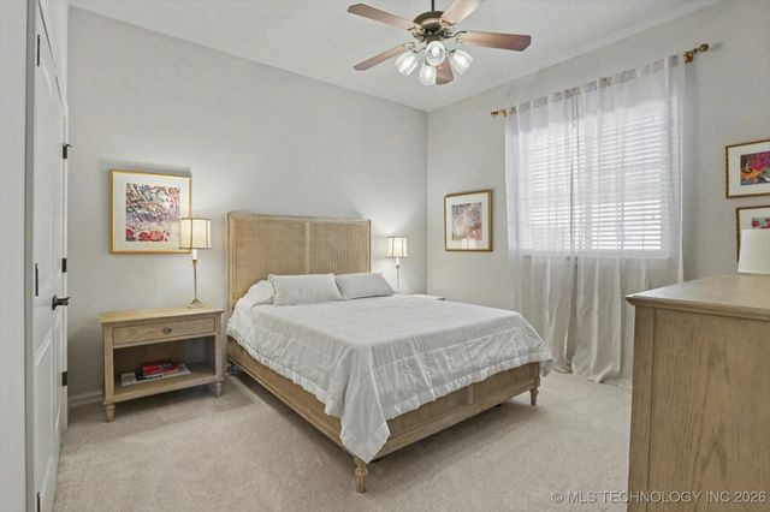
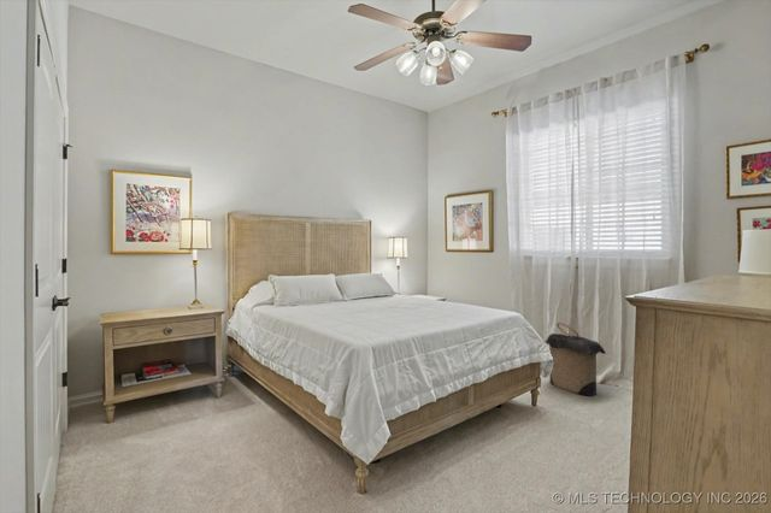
+ laundry hamper (573, 355)
